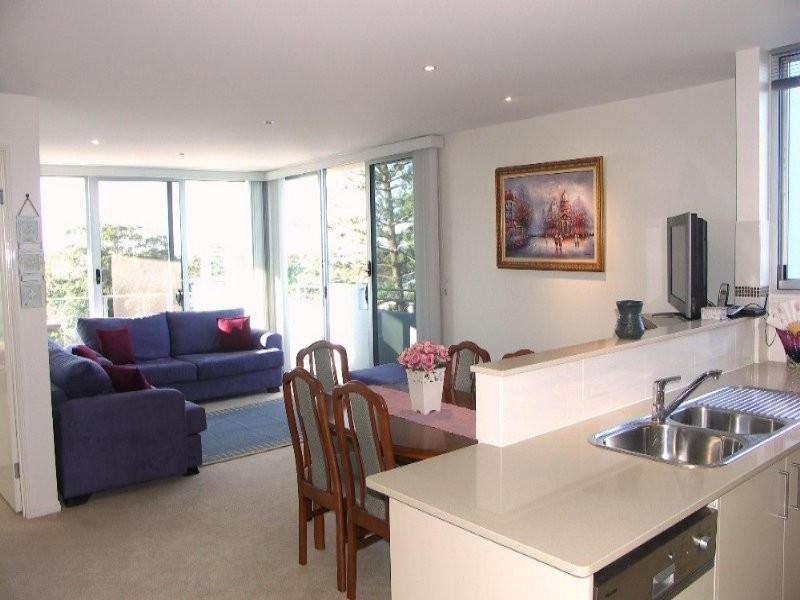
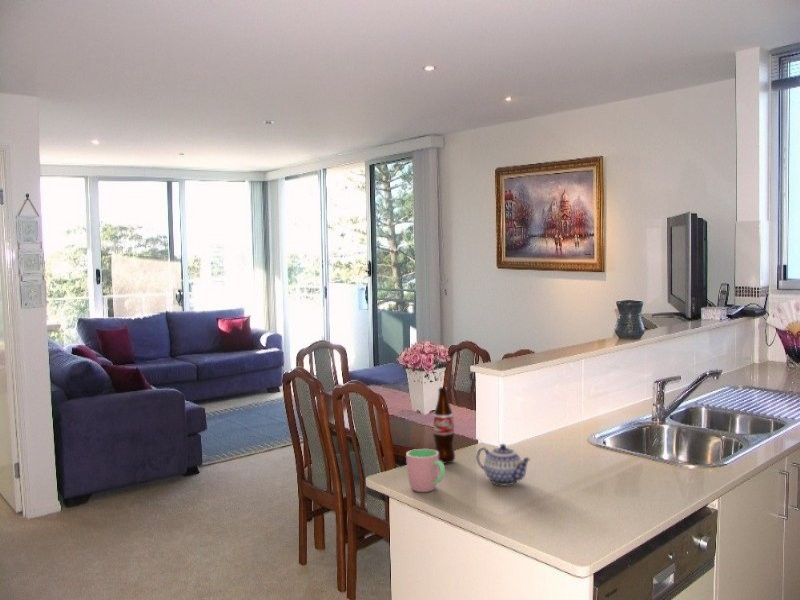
+ teapot (503, 462)
+ bottle (443, 424)
+ cup (427, 471)
